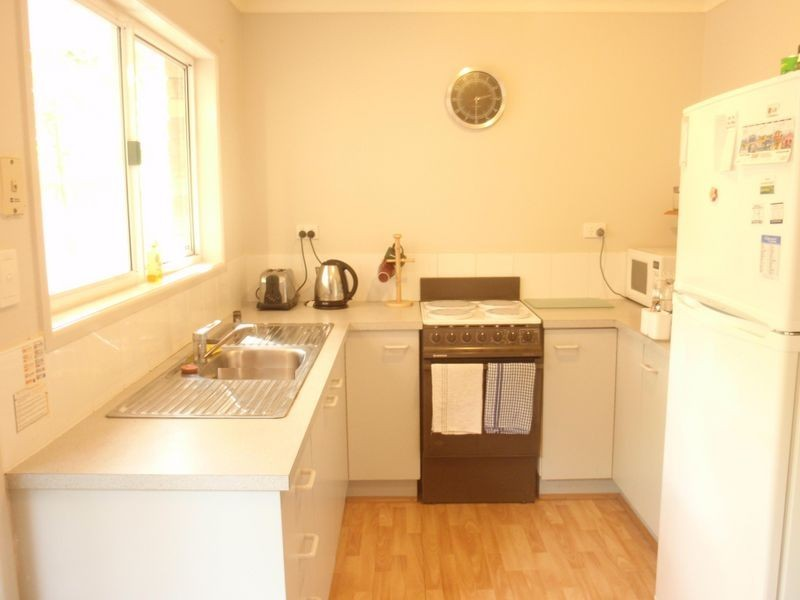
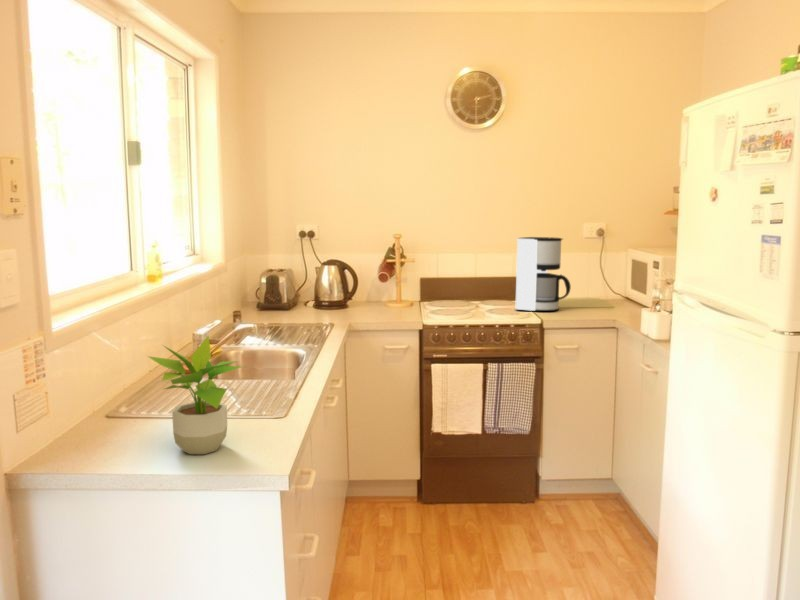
+ coffee maker (544, 273)
+ potted plant (193, 397)
